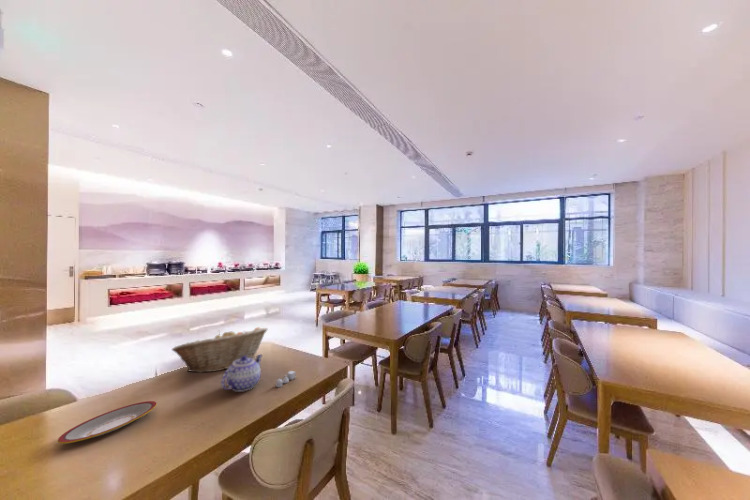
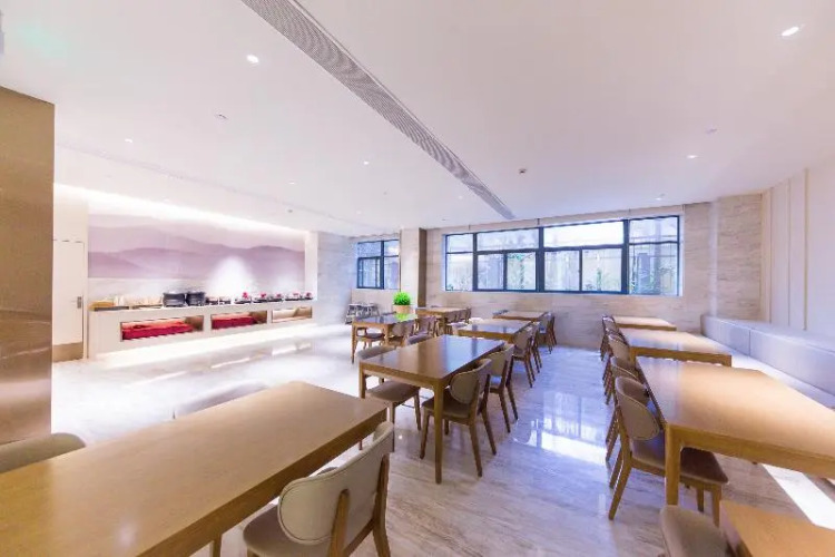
- plate (112, 422)
- fruit basket (223, 345)
- salt and pepper shaker set (285, 378)
- teapot (243, 371)
